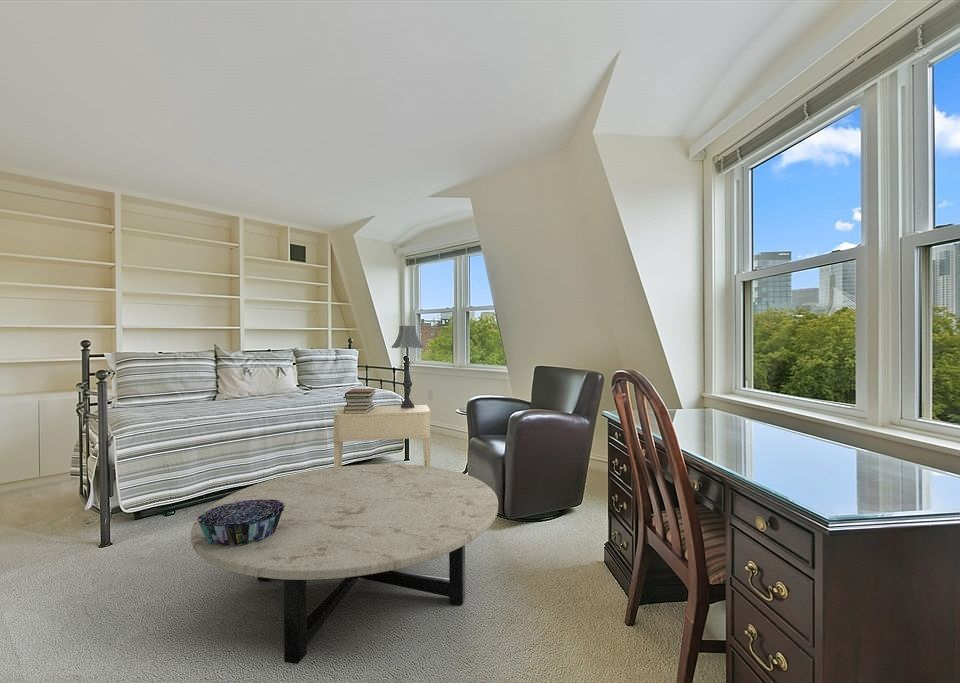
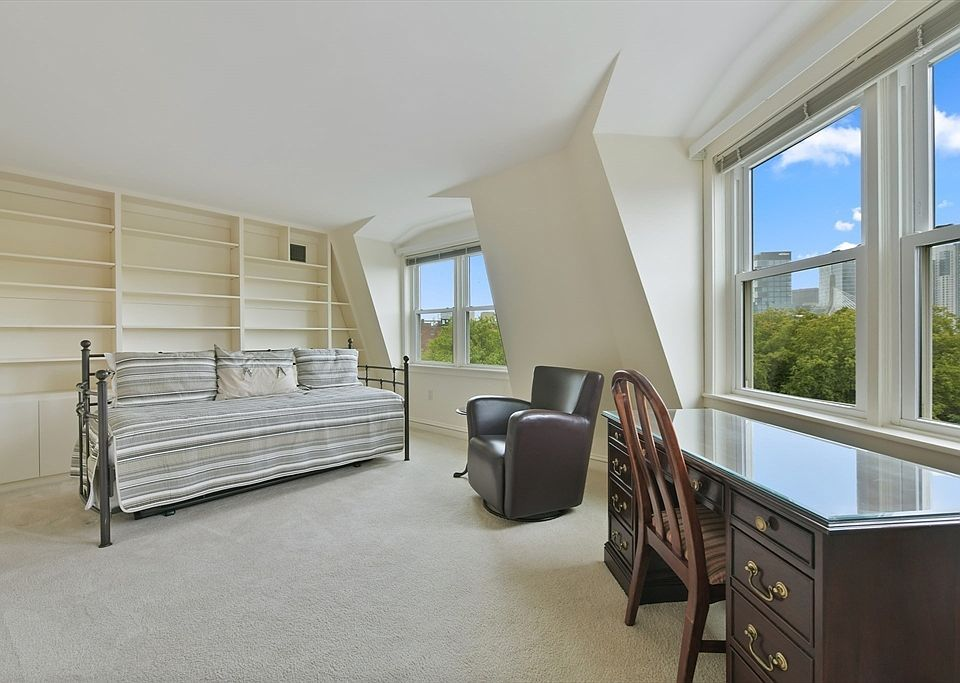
- book stack (360, 400)
- table lamp (407, 366)
- coffee table (357, 544)
- decorative bowl (242, 522)
- nightstand (383, 439)
